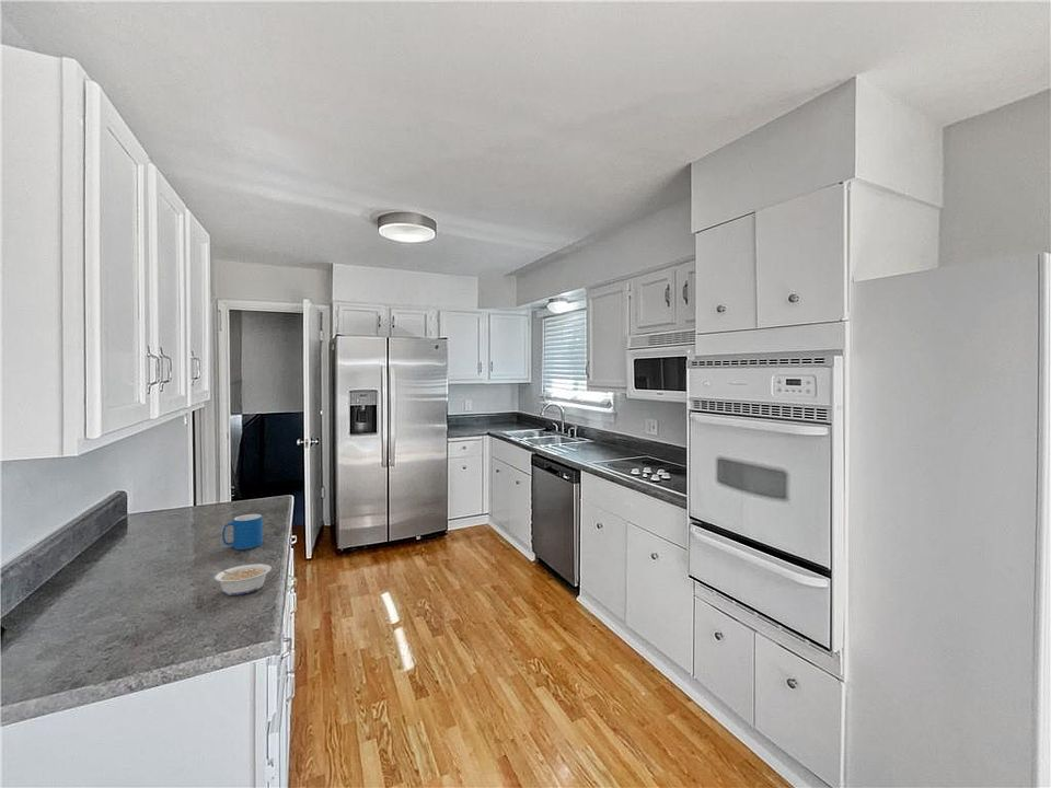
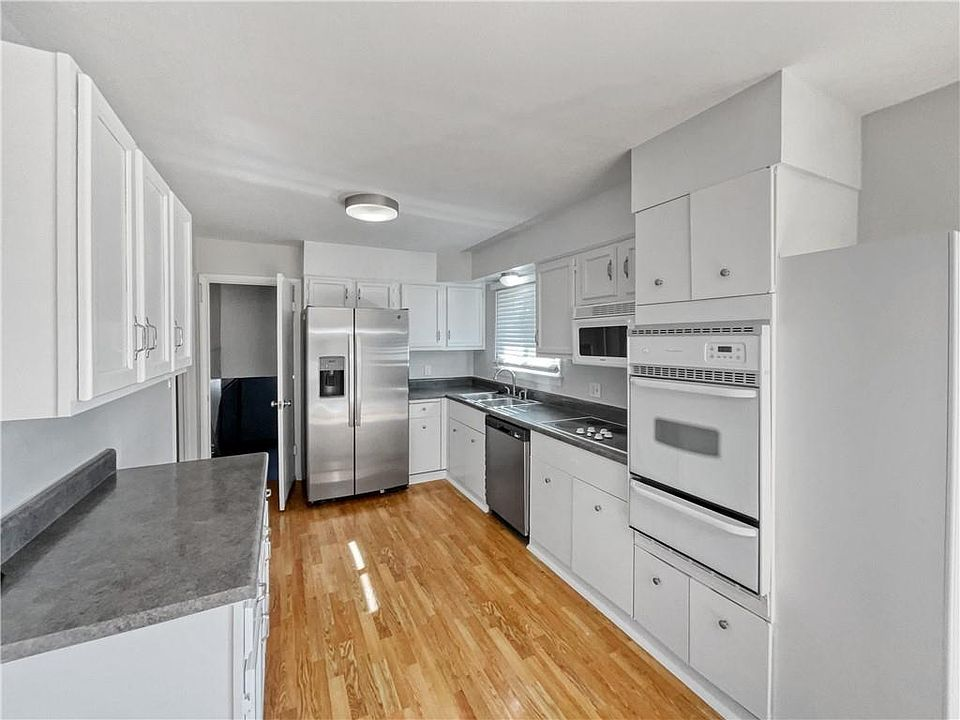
- mug (242, 532)
- legume (241, 579)
